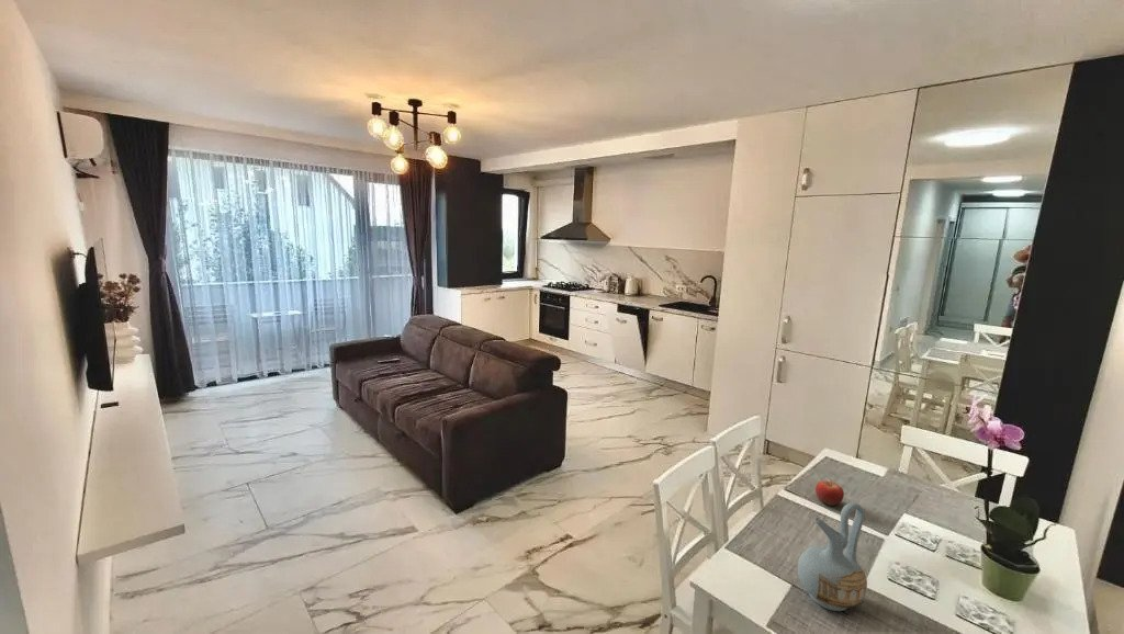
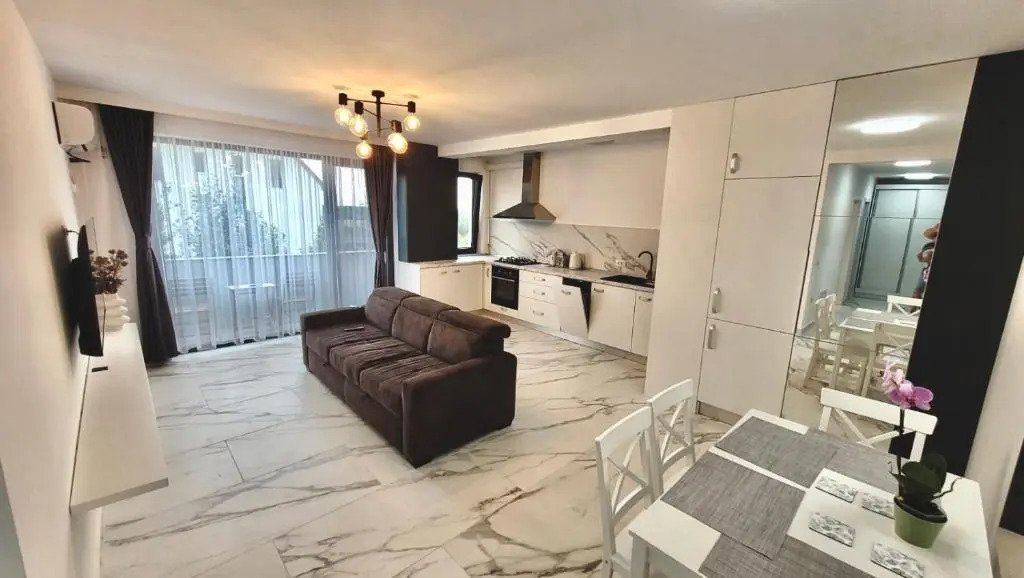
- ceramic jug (834, 553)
- fruit (829, 491)
